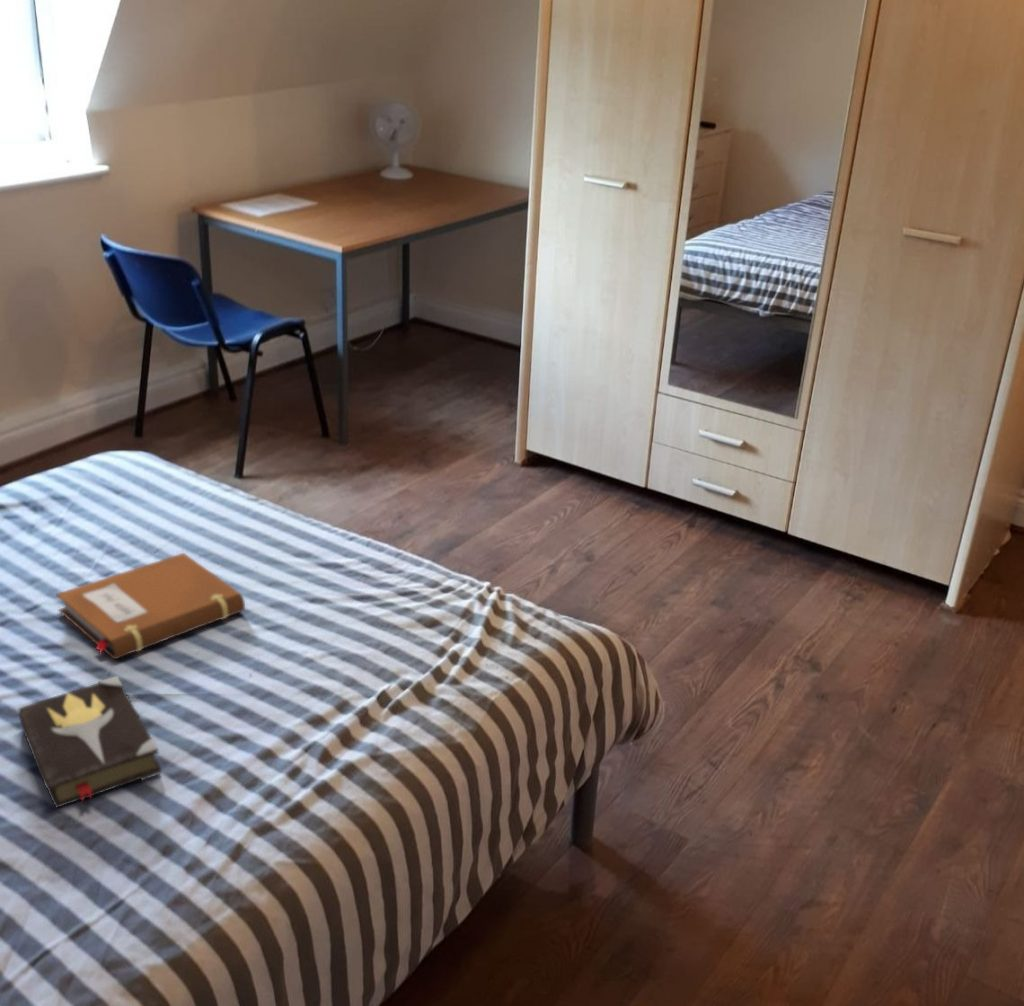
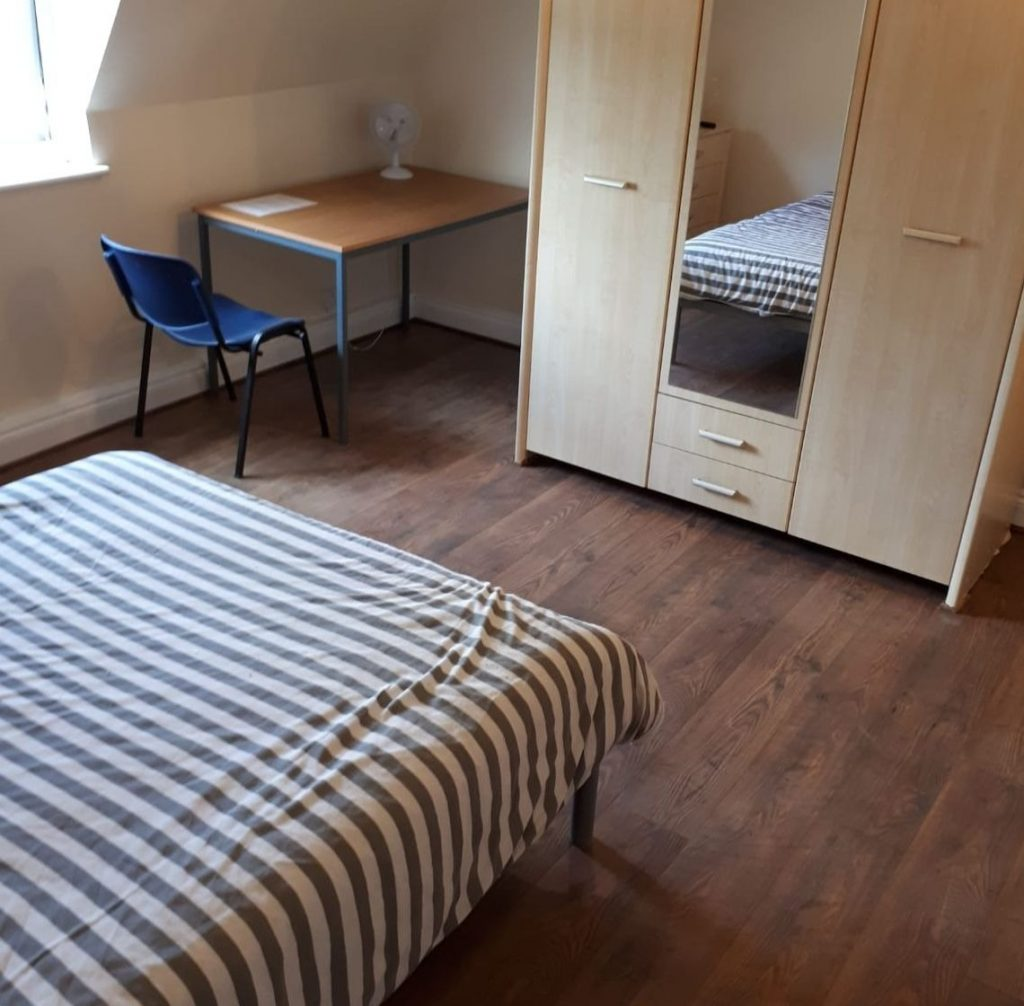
- notebook (148, 605)
- hardback book (88, 737)
